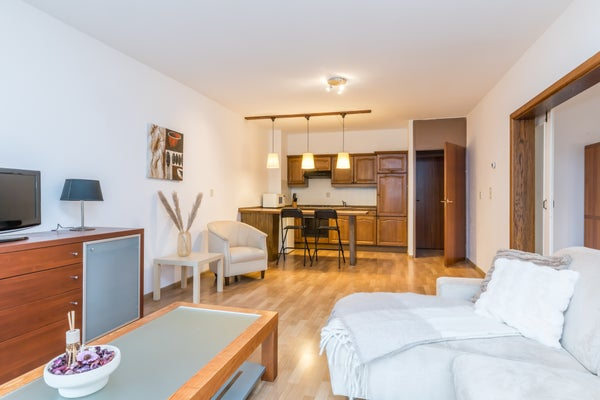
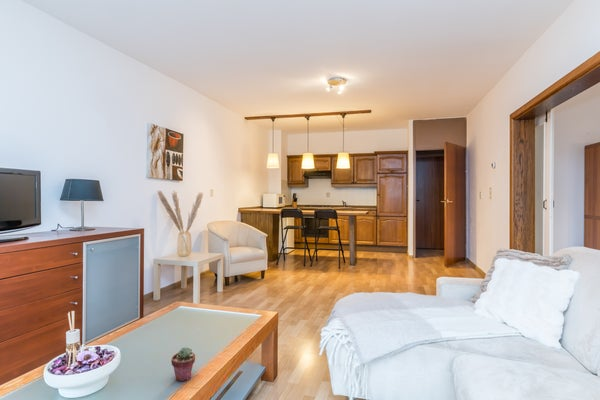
+ potted succulent (183, 362)
